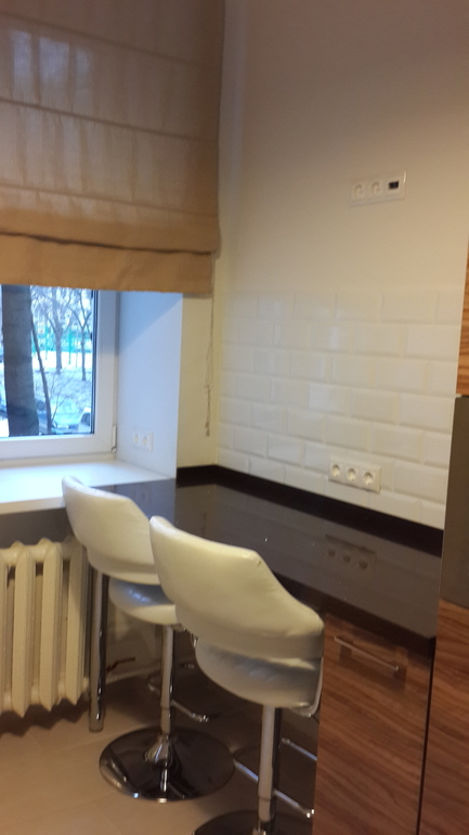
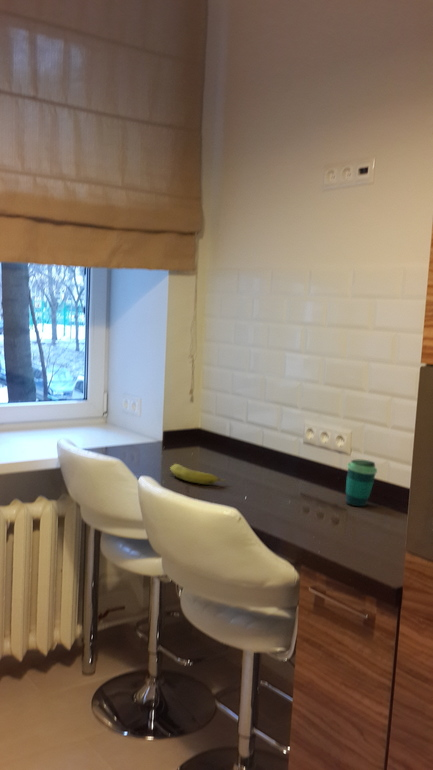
+ fruit (192, 472)
+ cup (361, 483)
